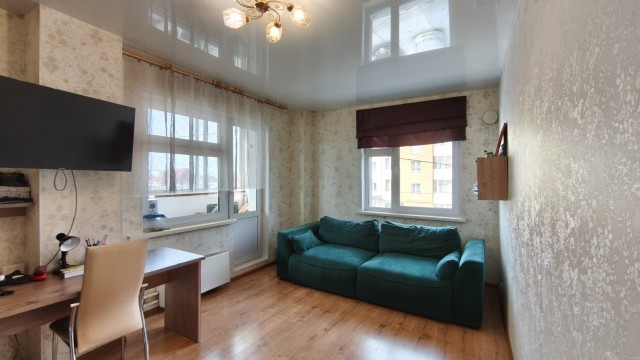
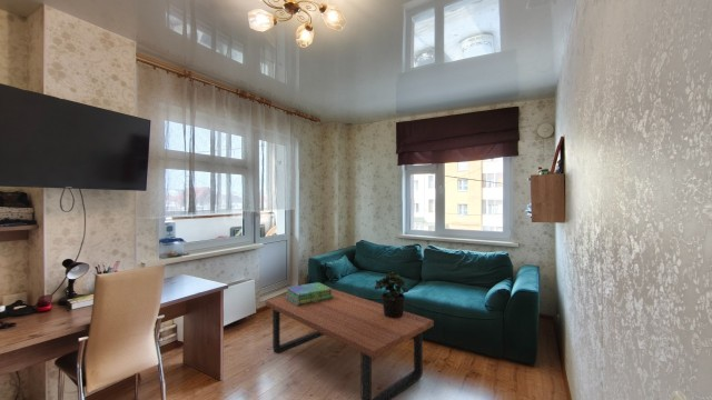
+ potted plant (390, 292)
+ coffee table (342, 337)
+ stack of books (308, 292)
